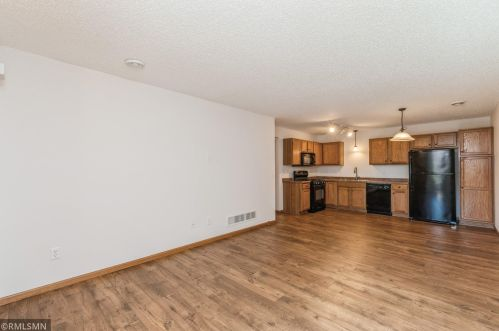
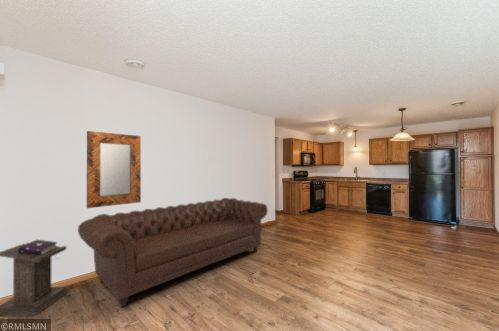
+ sofa (188, 235)
+ lectern (32, 273)
+ home mirror (115, 169)
